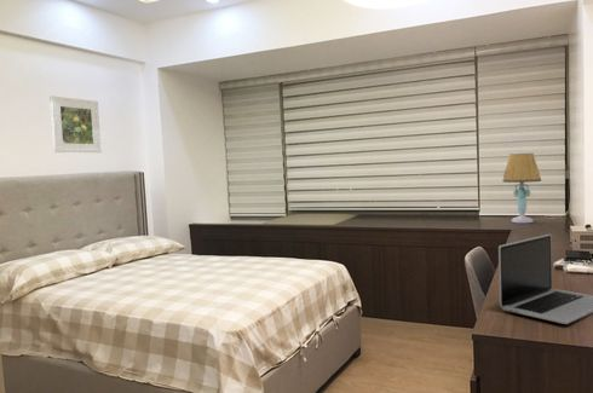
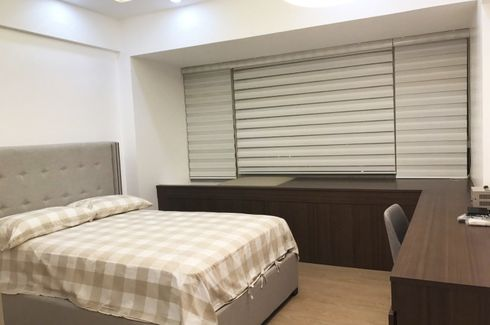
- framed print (76, 126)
- table lamp (522, 187)
- laptop (551, 274)
